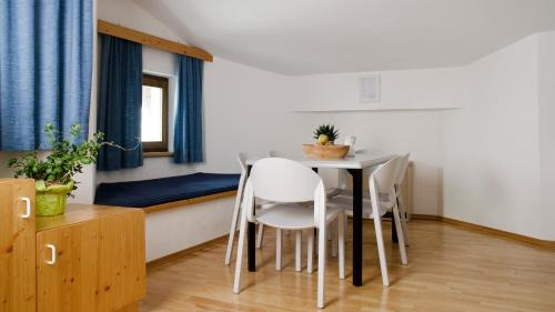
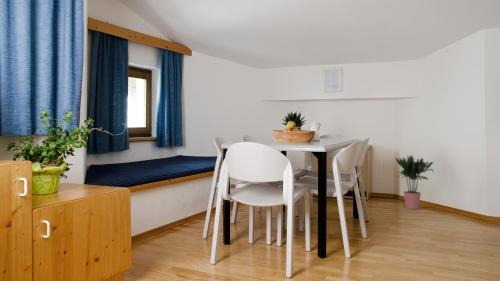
+ potted plant (417, 181)
